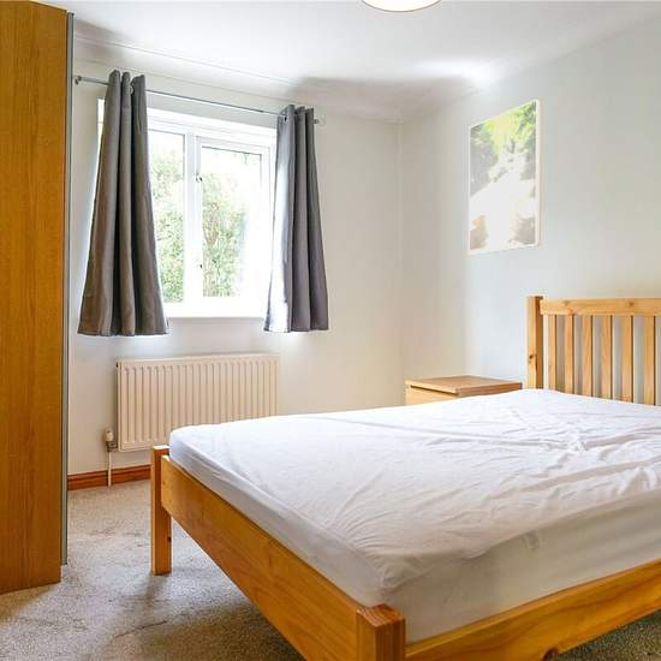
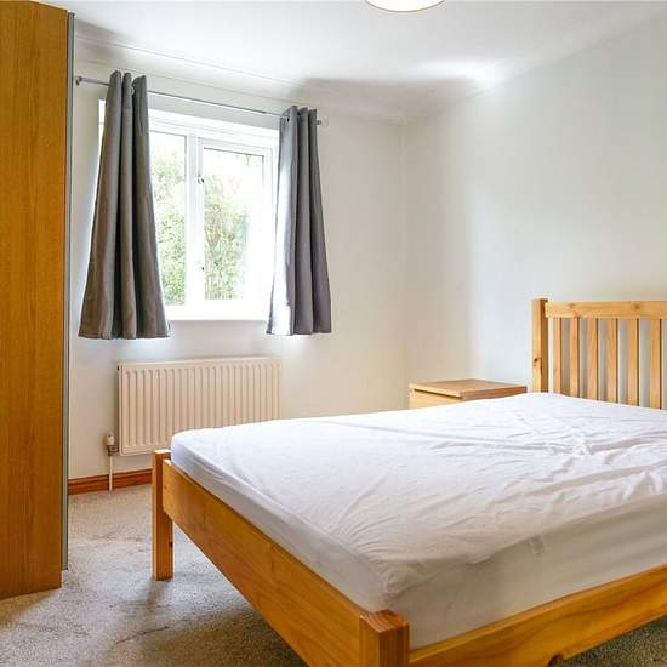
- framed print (502, 181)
